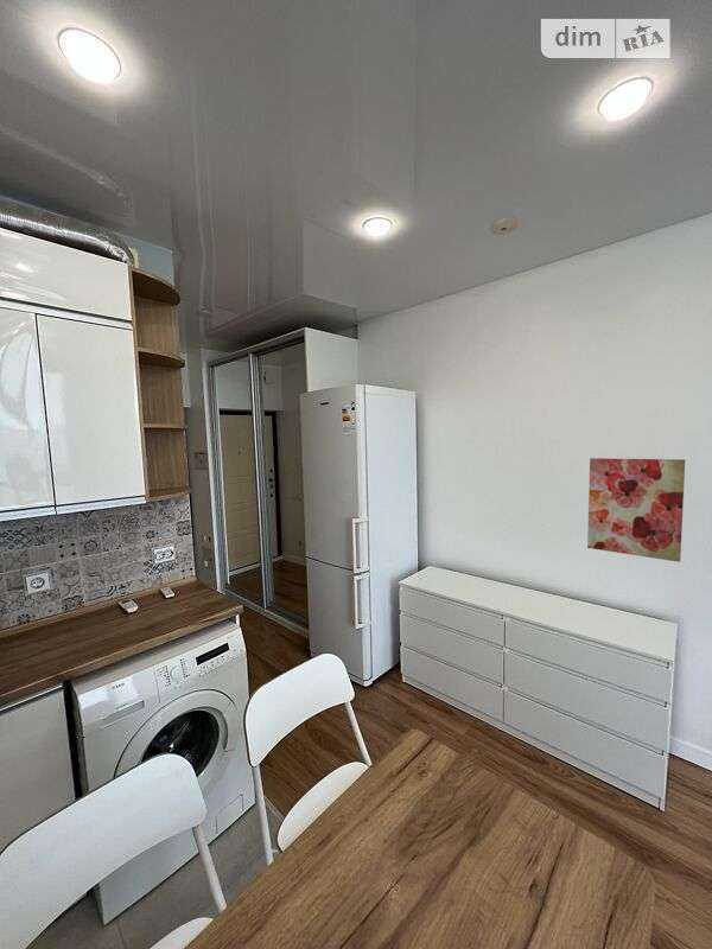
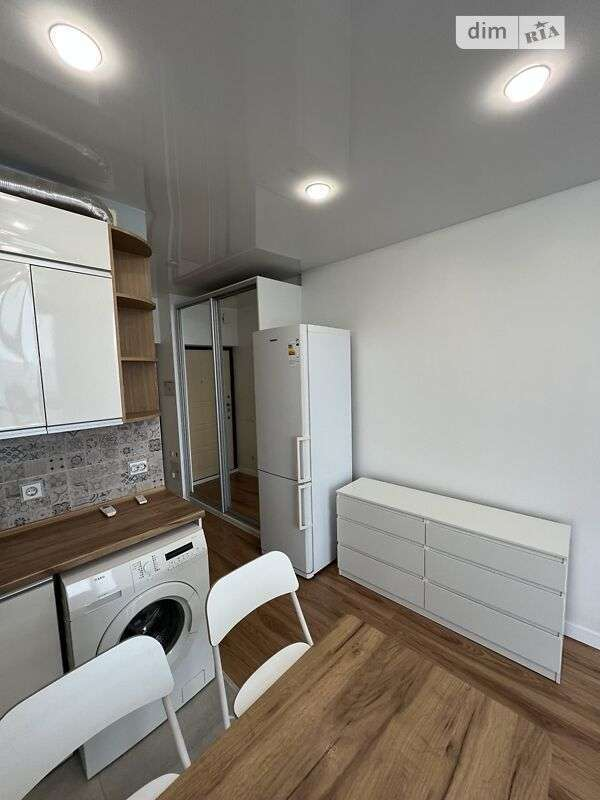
- wall art (632, 507)
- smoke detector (503, 222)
